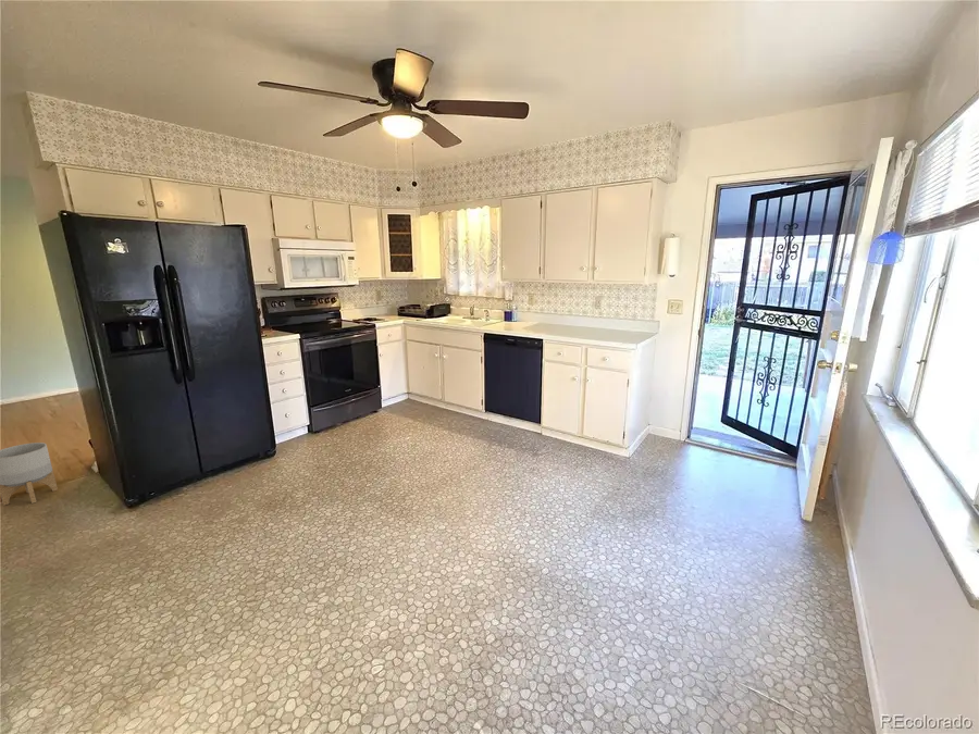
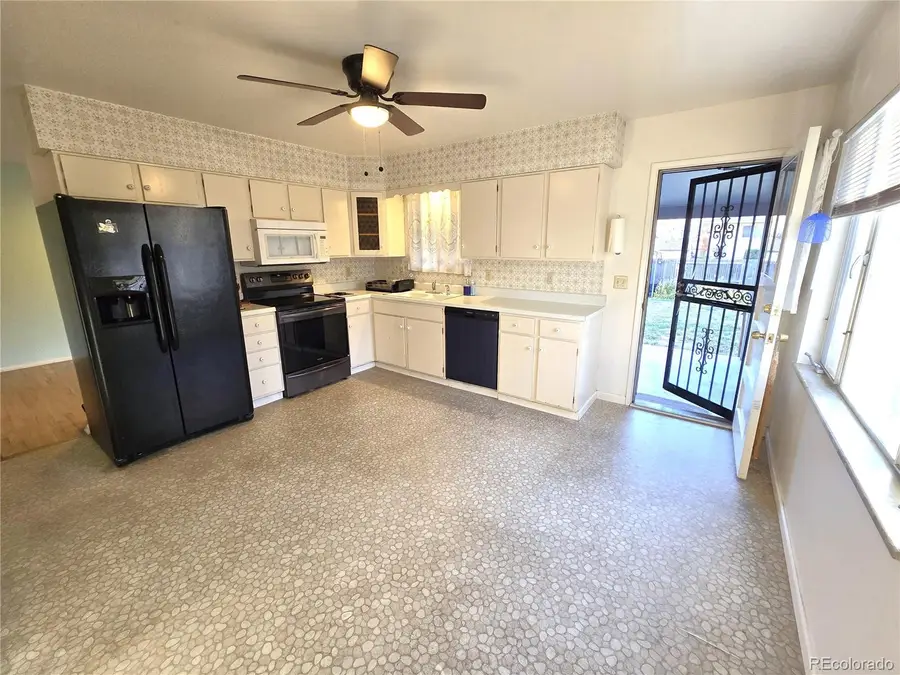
- planter (25, 473)
